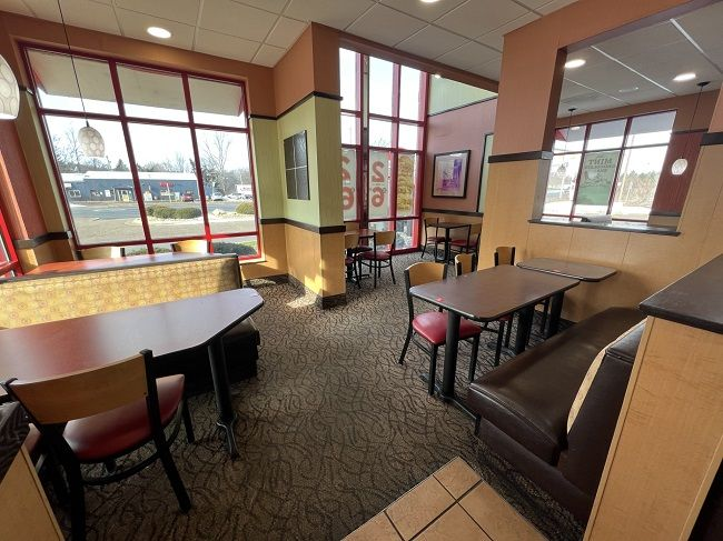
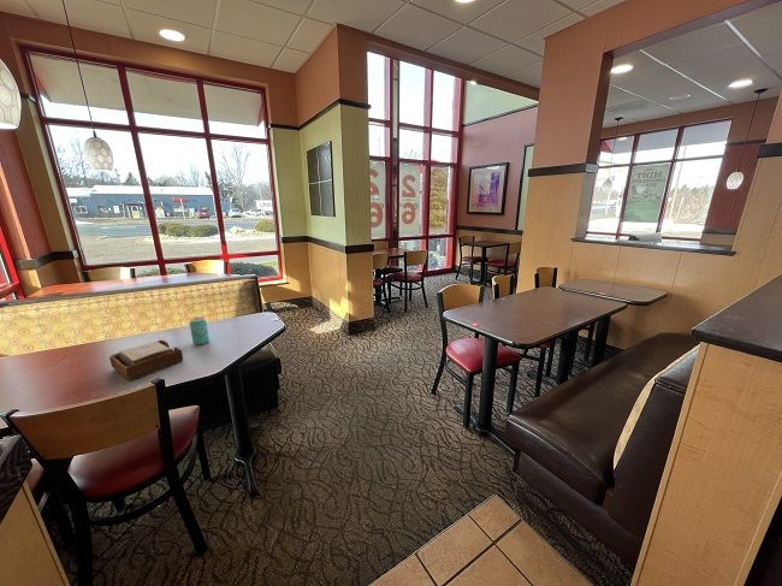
+ beverage can (199, 331)
+ napkin holder (146, 356)
